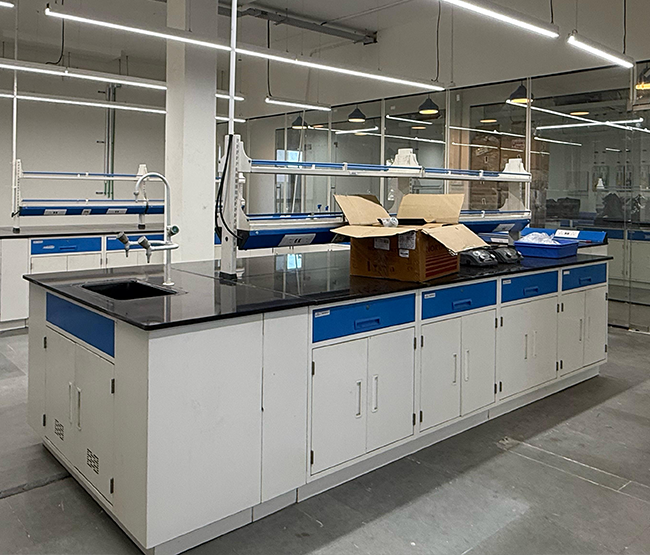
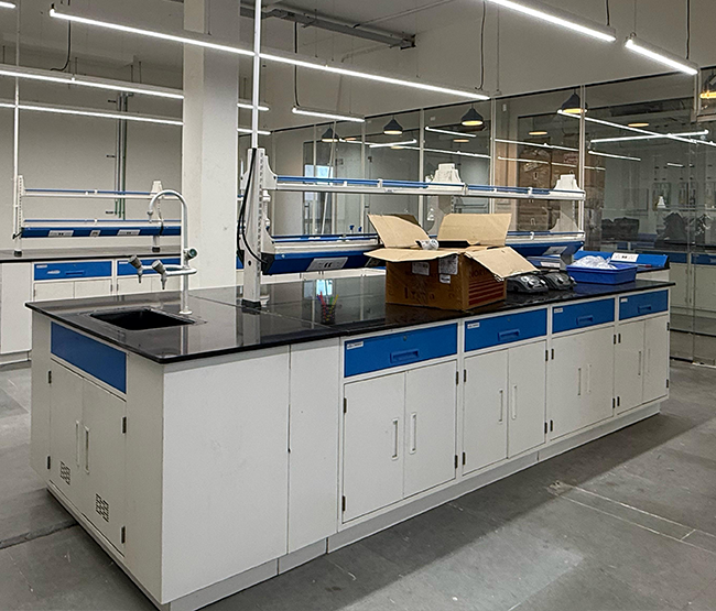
+ pen holder (327, 306)
